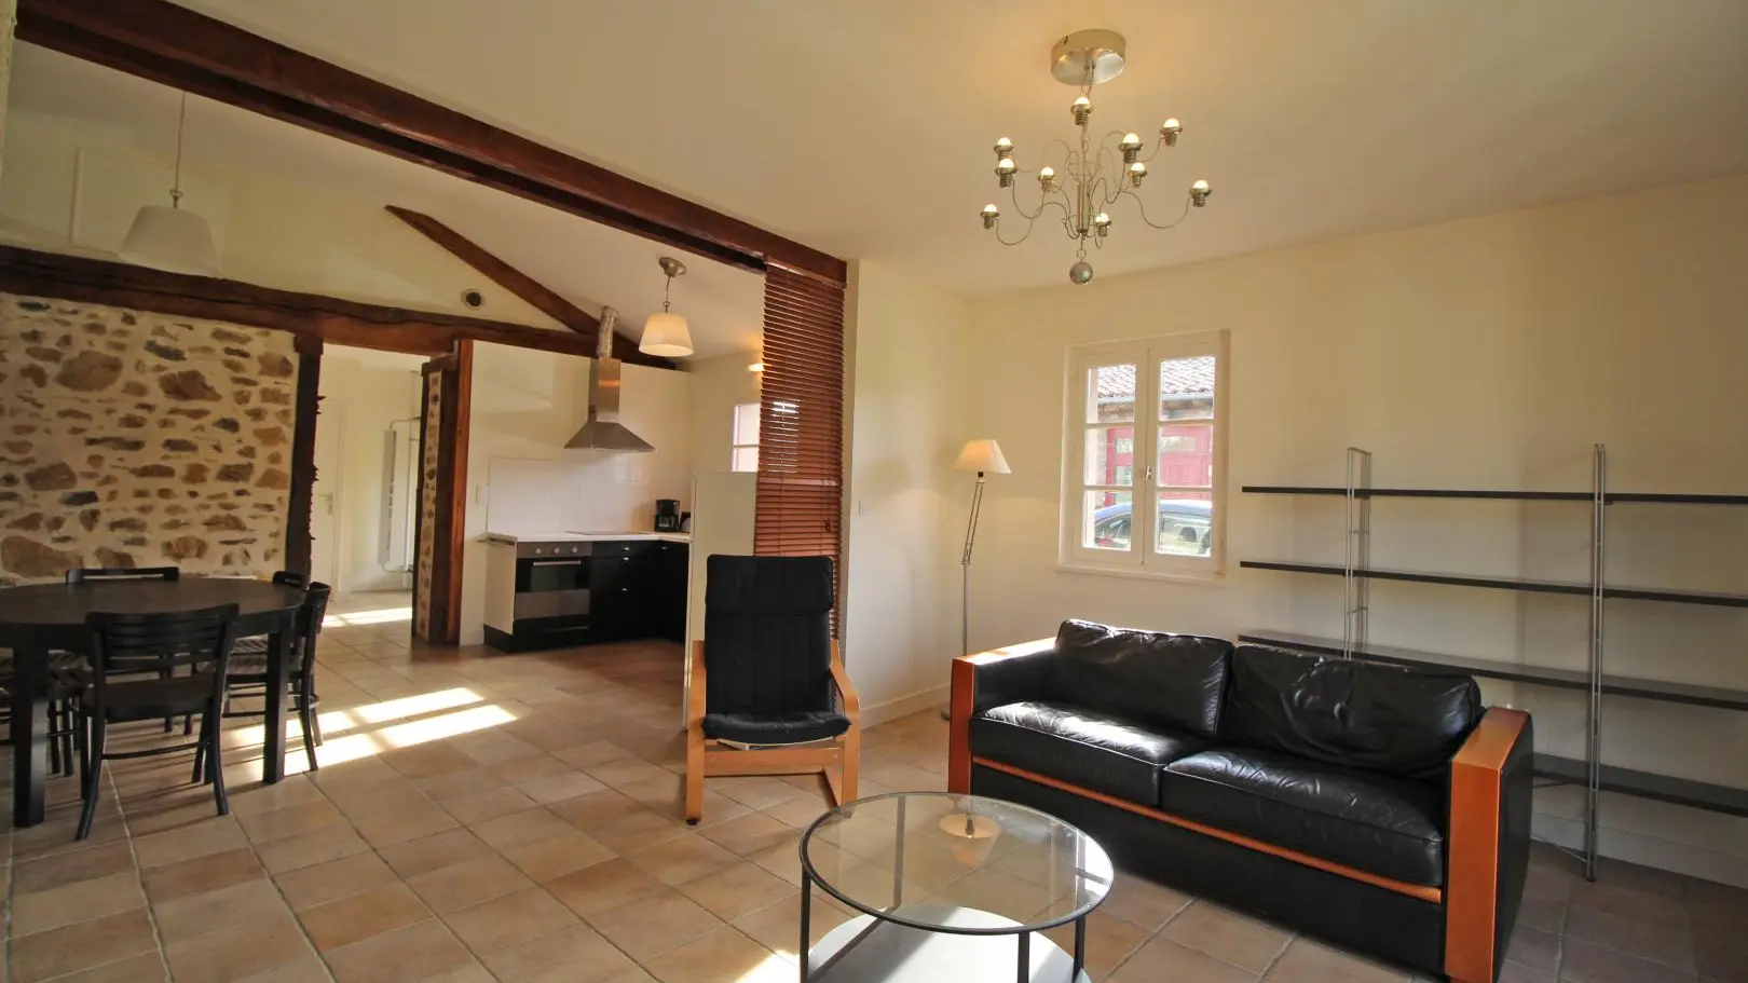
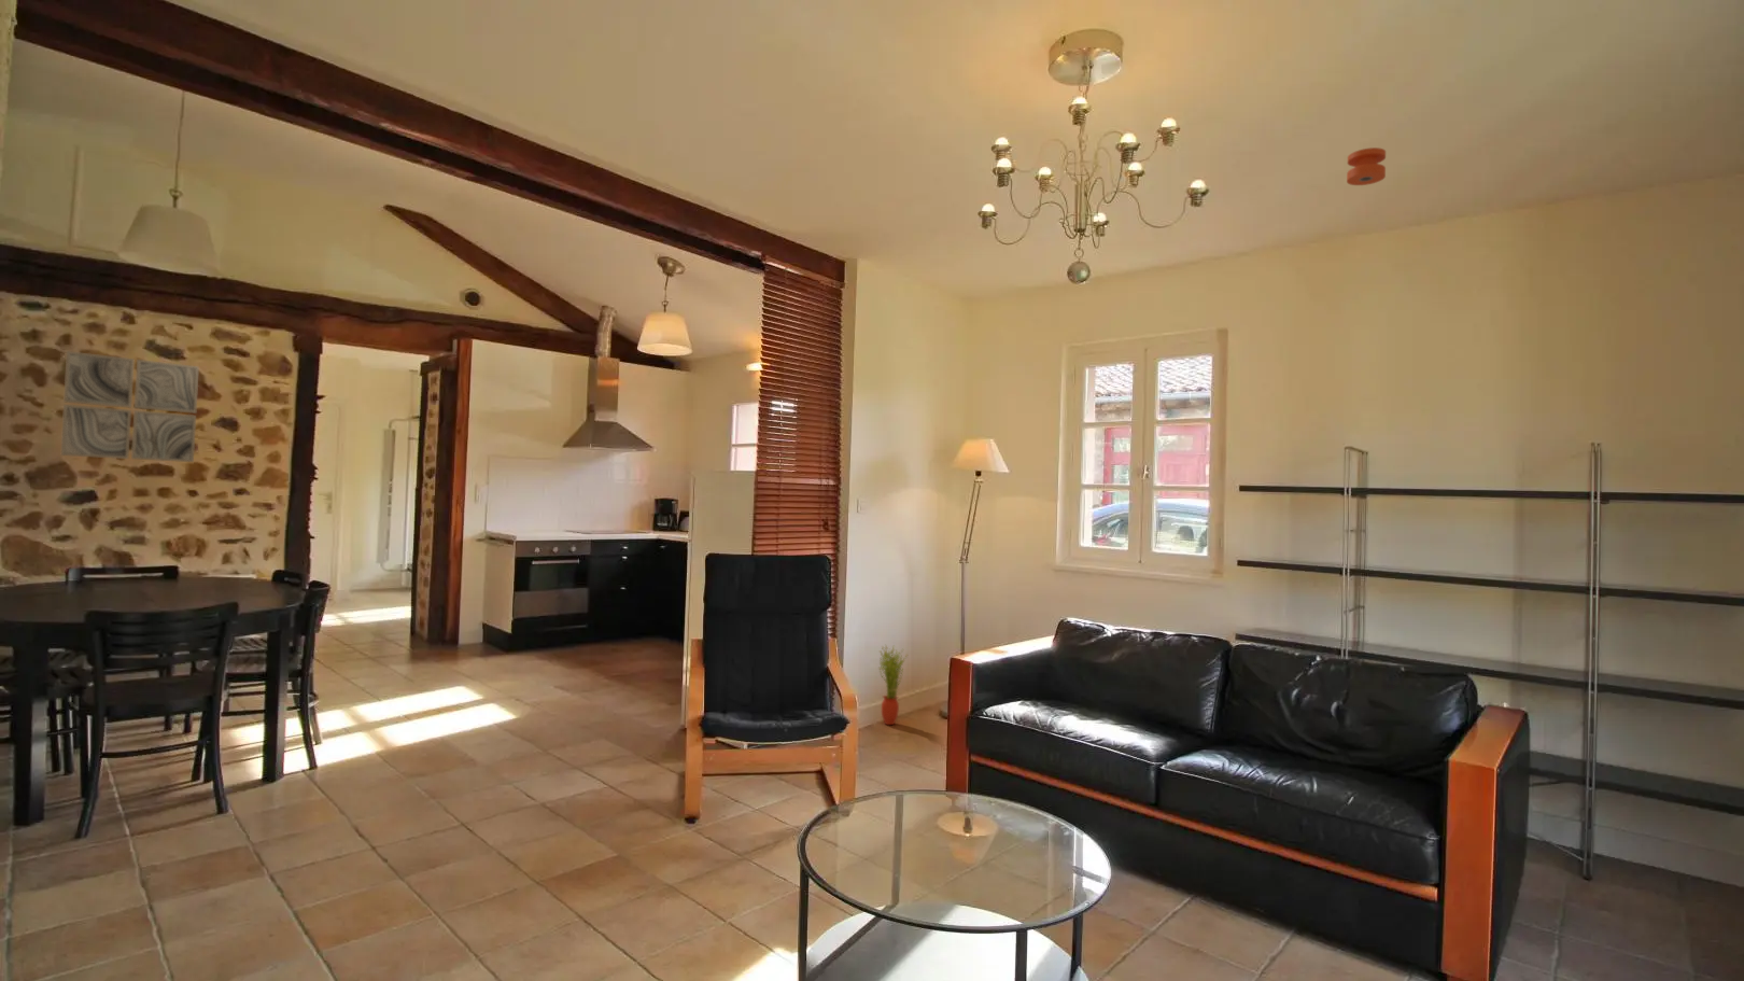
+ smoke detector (1367, 166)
+ potted plant (890, 685)
+ wall art (131, 407)
